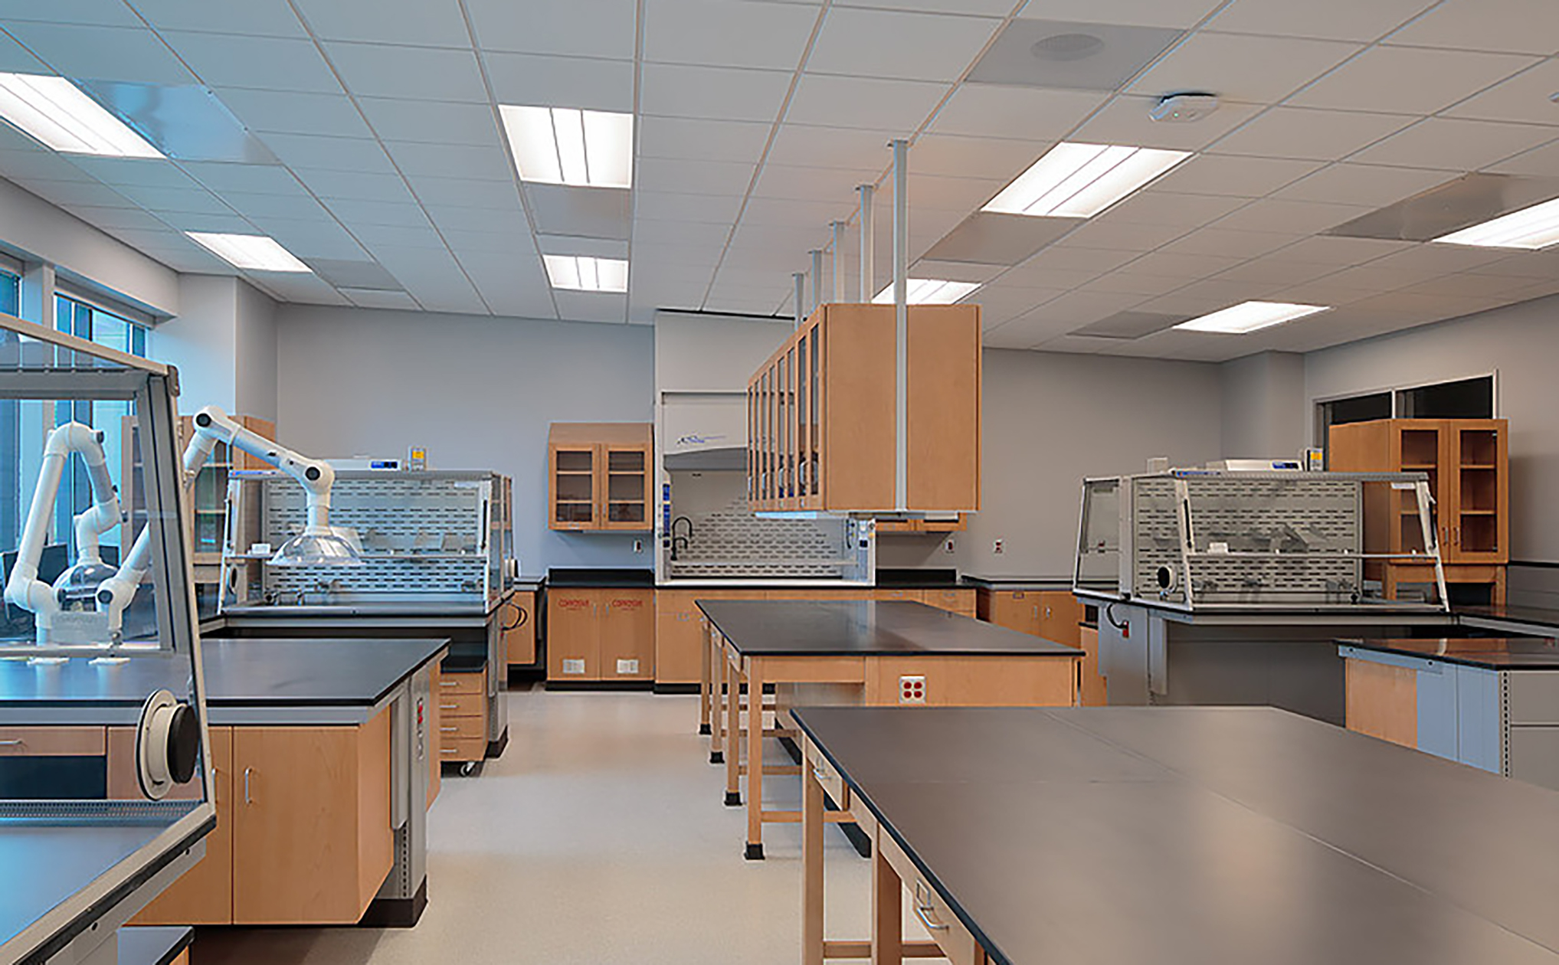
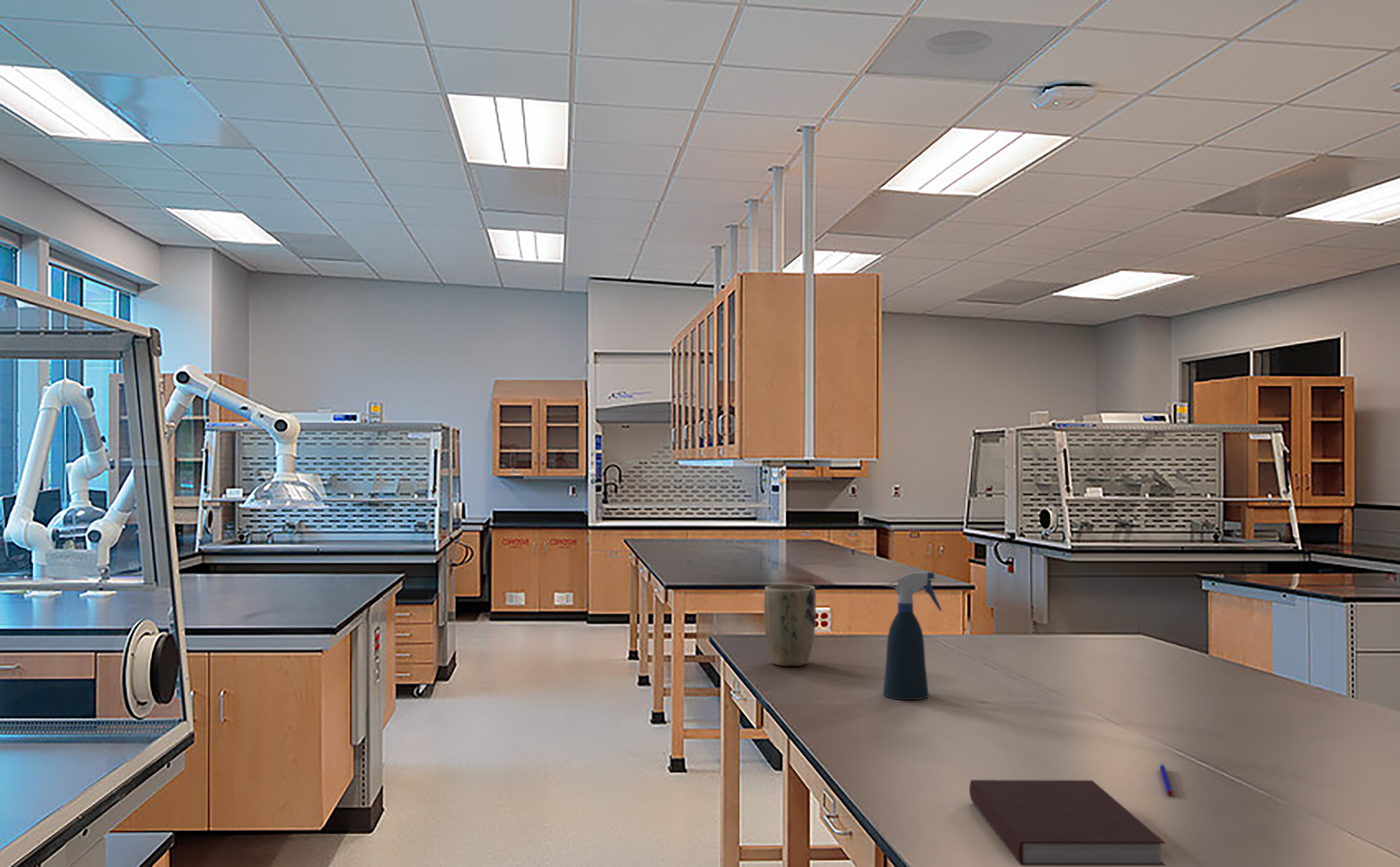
+ plant pot (790, 625)
+ spray bottle (909, 632)
+ notebook (1059, 819)
+ pen (1165, 778)
